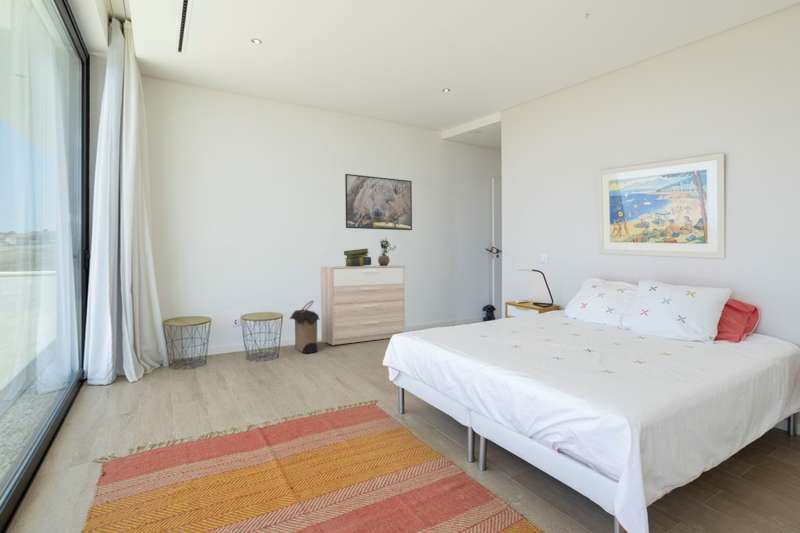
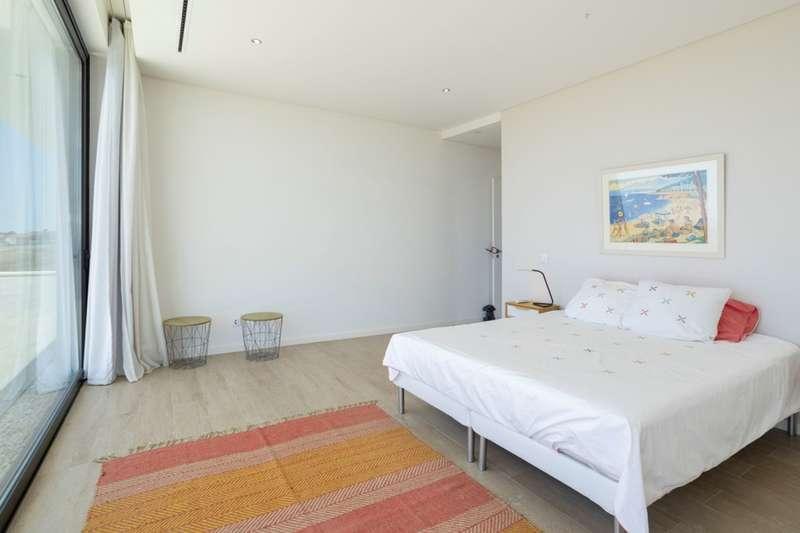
- potted plant (386, 251)
- stack of books (357, 257)
- sideboard (364, 302)
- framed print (380, 203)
- laundry hamper (304, 325)
